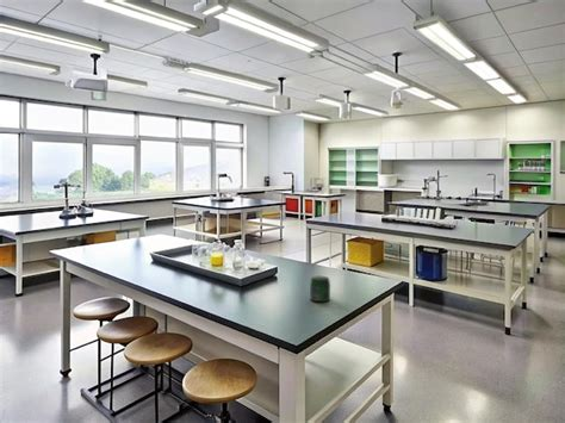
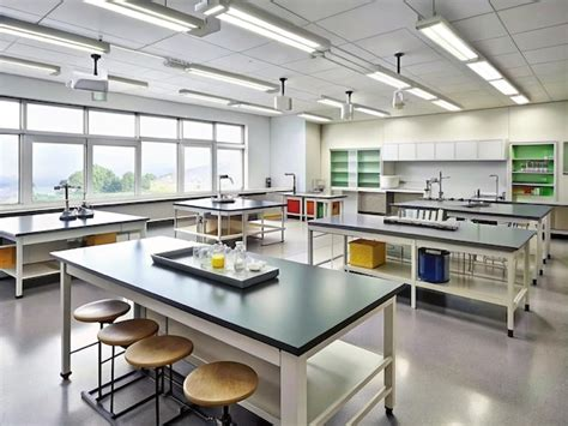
- jar (319, 288)
